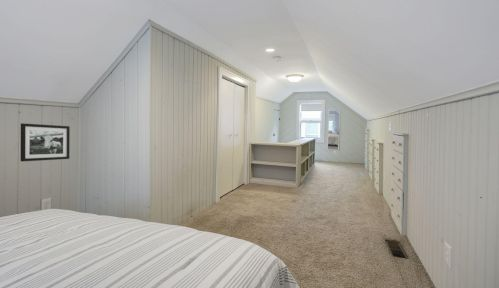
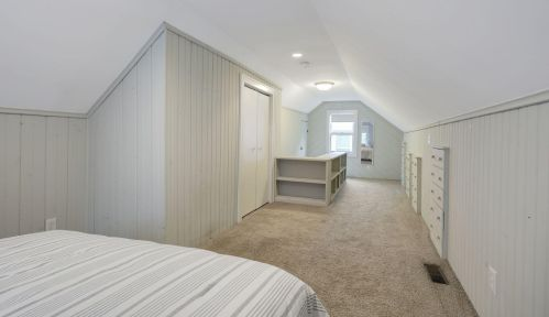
- picture frame (46, 142)
